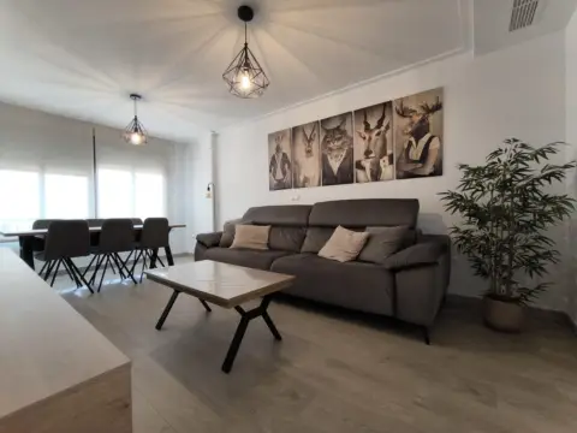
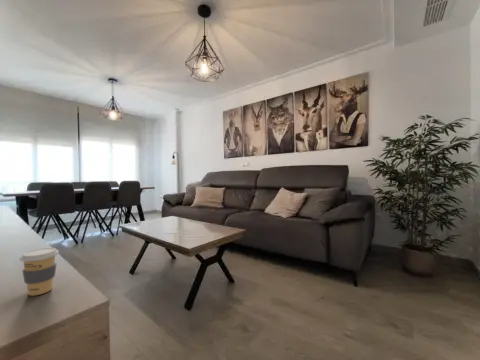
+ coffee cup (40, 271)
